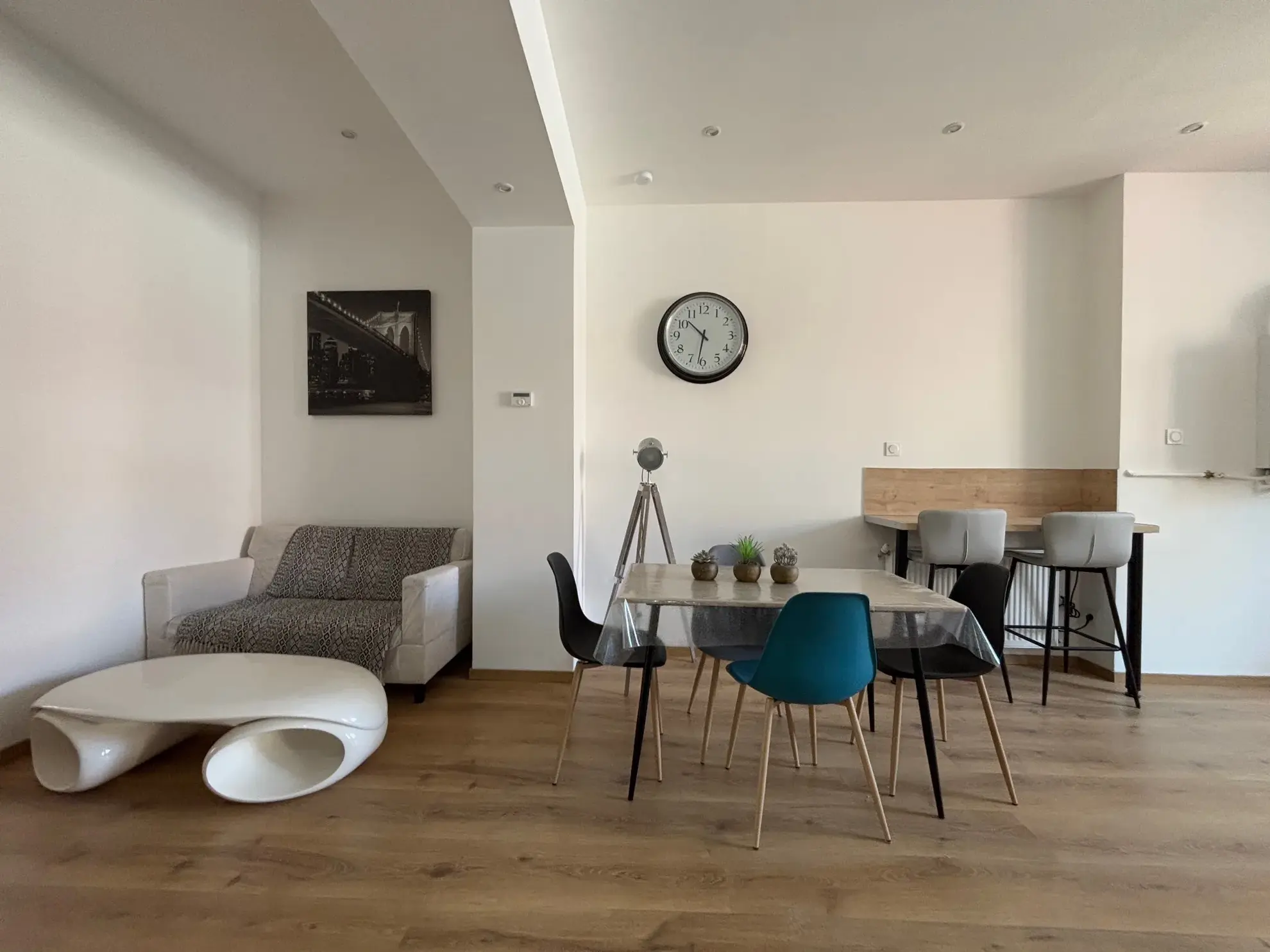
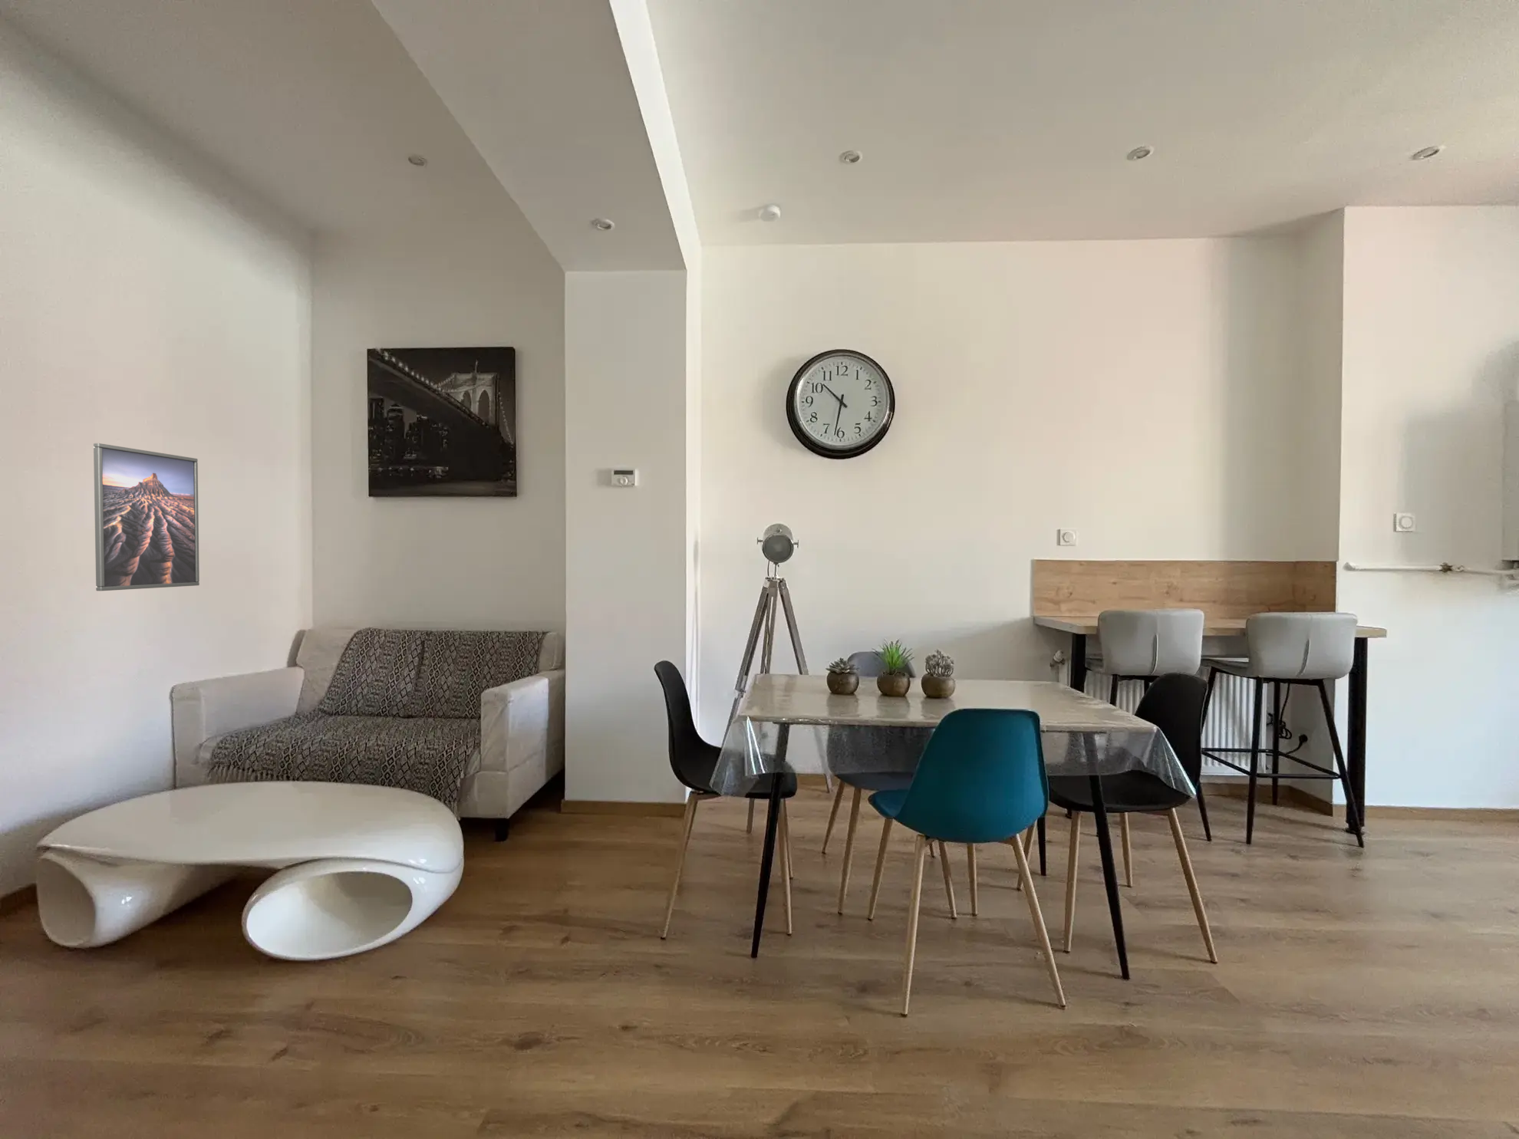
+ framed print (151, 519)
